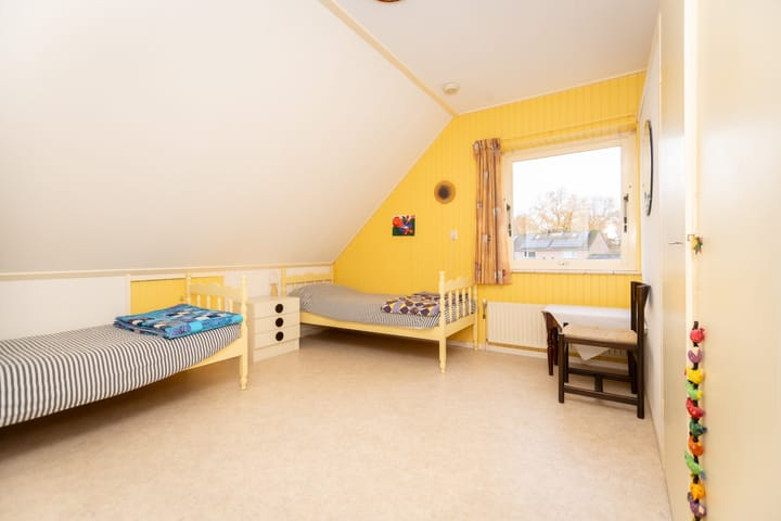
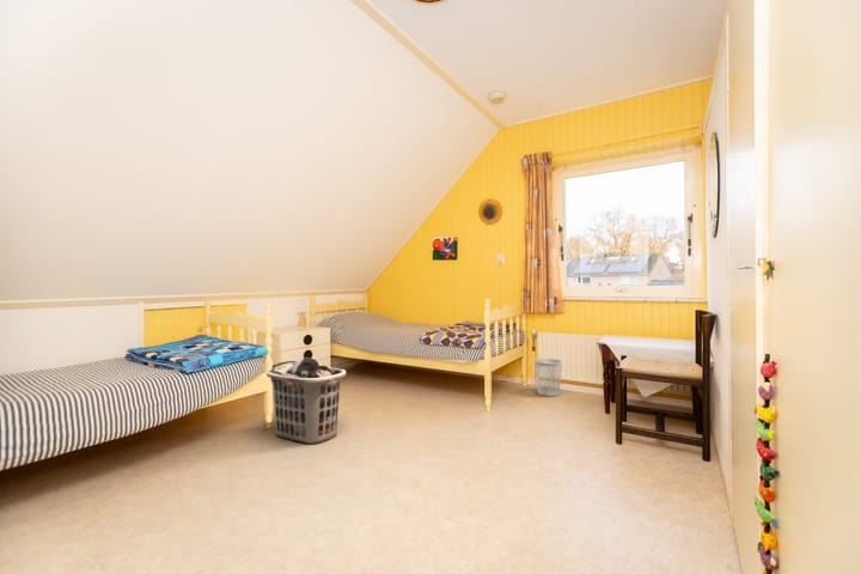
+ clothes hamper (306, 396)
+ wastebasket (548, 377)
